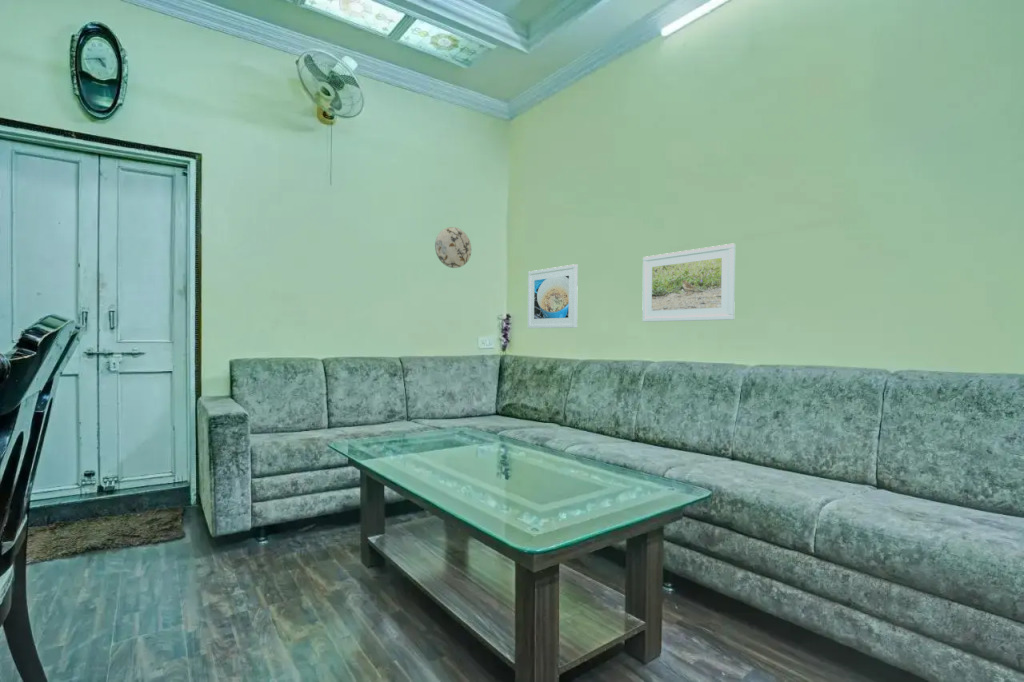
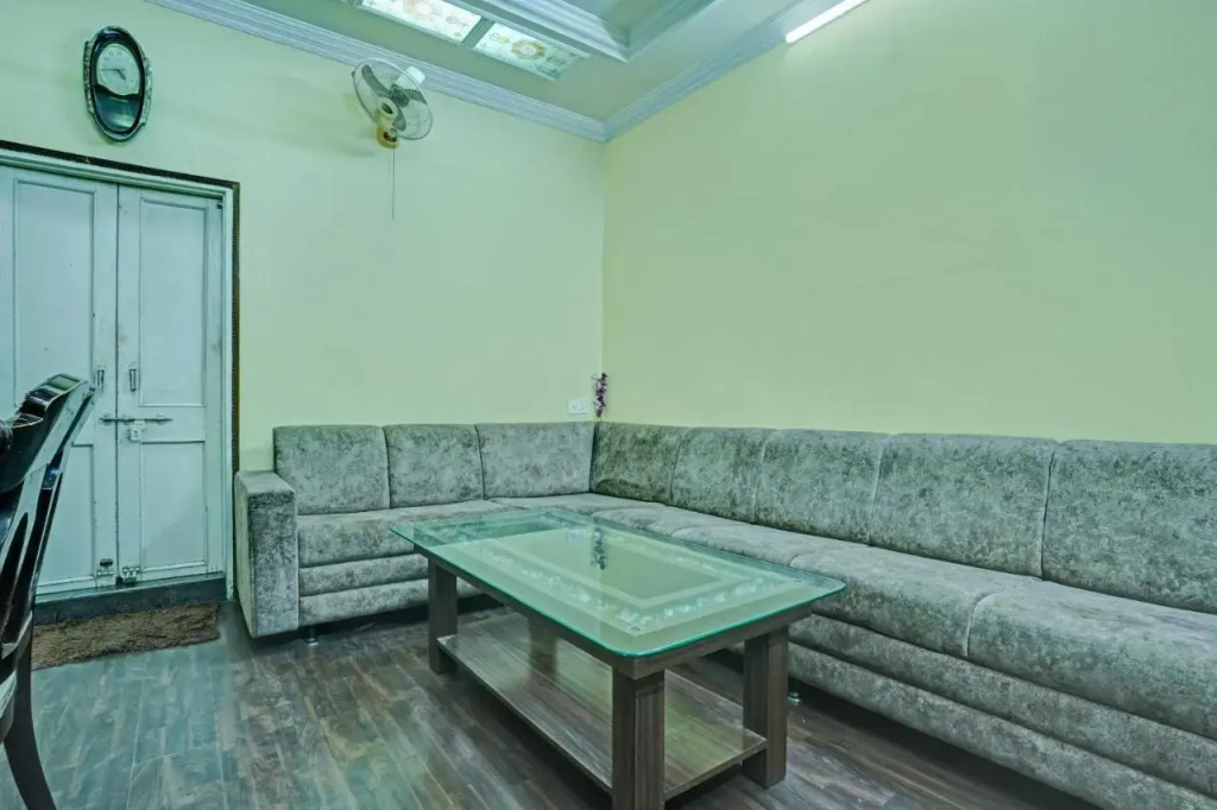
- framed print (685, 286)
- decorative plate (453, 247)
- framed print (551, 298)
